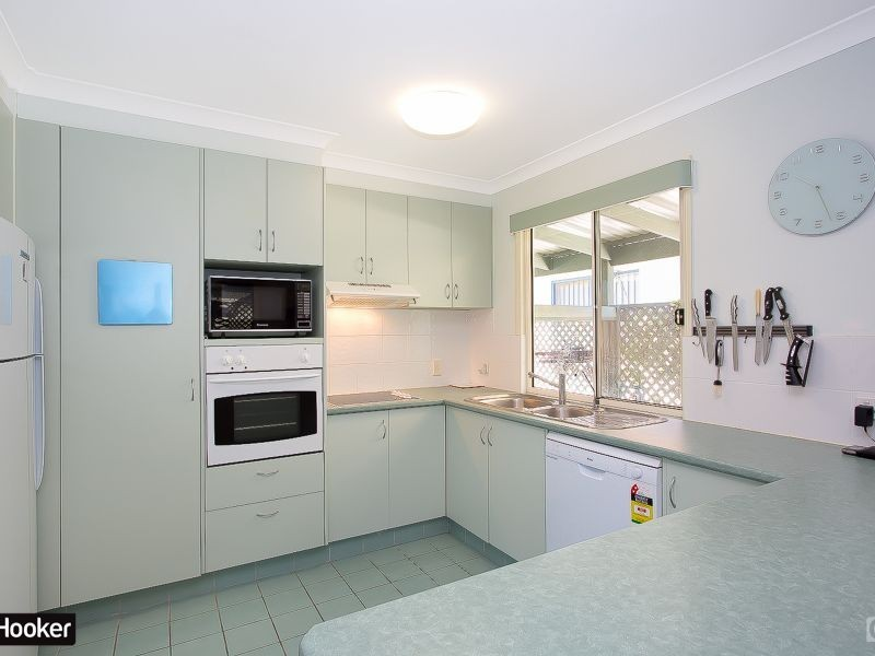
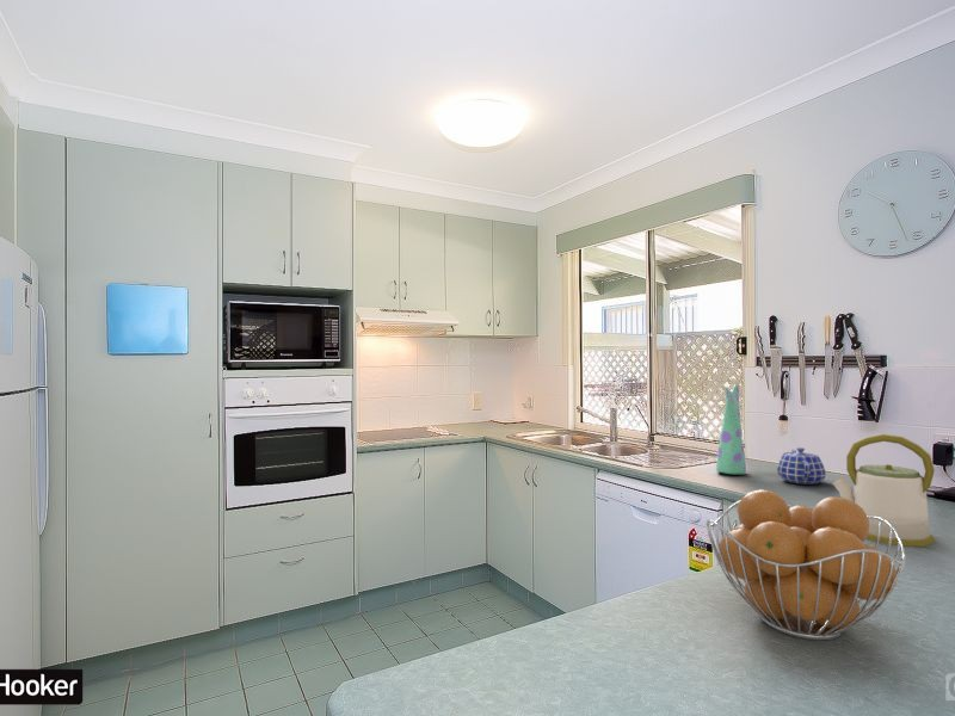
+ fruit basket (797, 557)
+ teapot (800, 464)
+ kettle (880, 483)
+ vase (731, 428)
